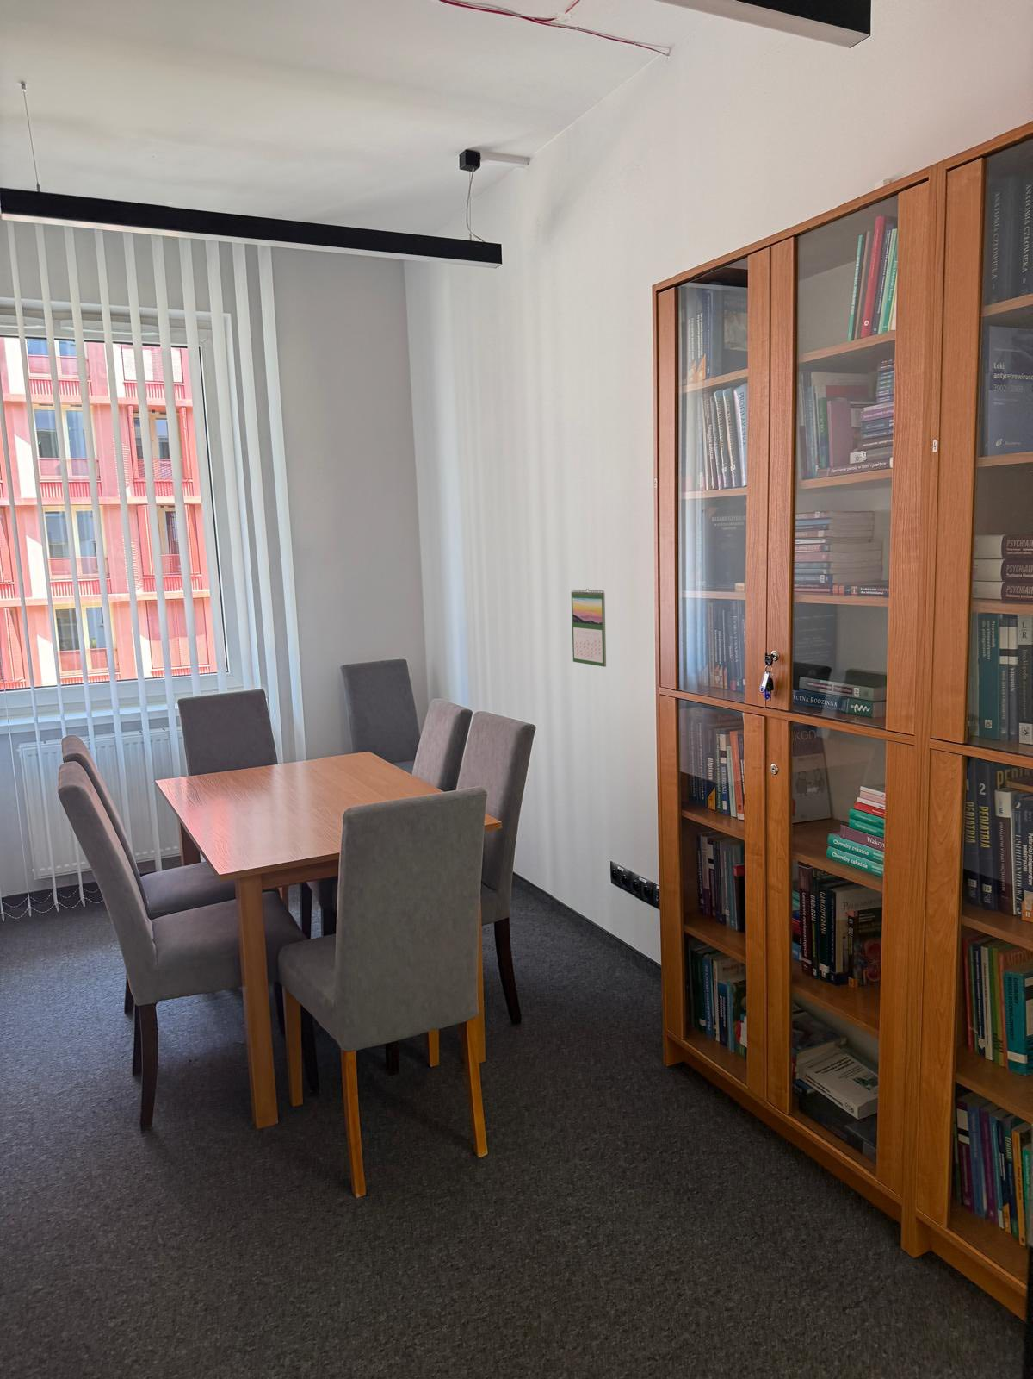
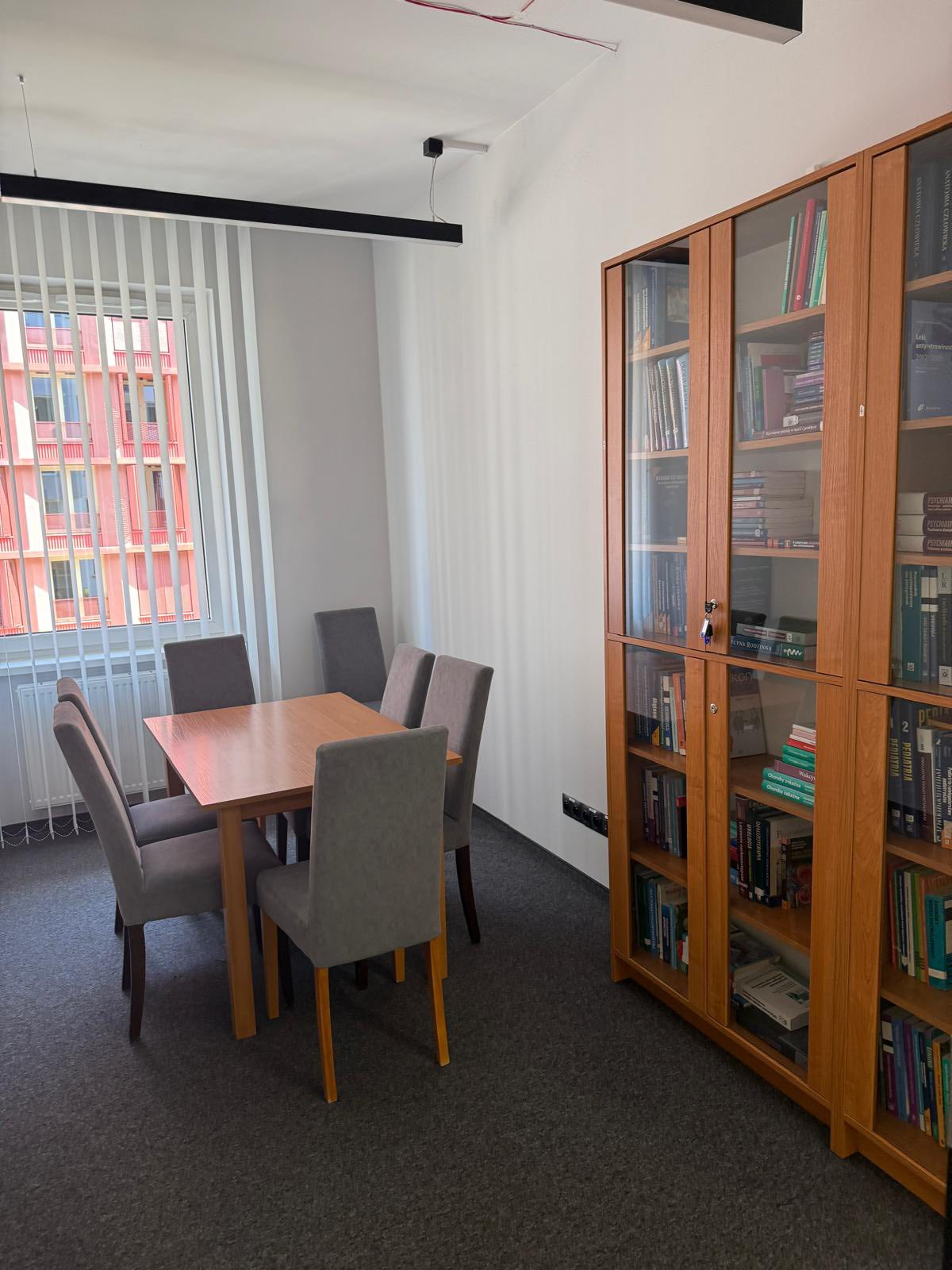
- calendar (588, 627)
